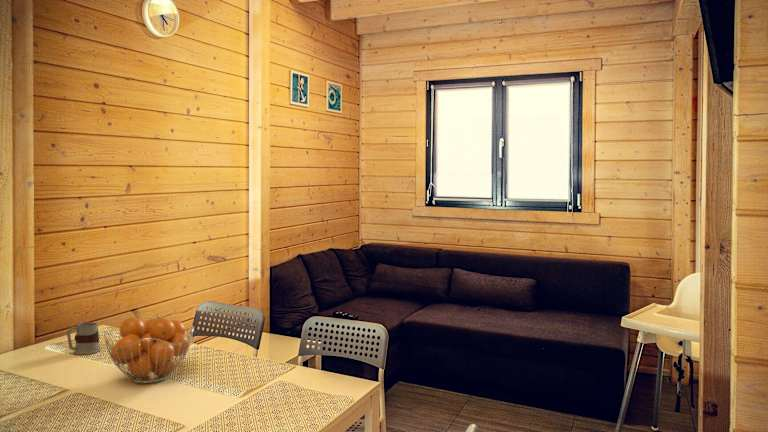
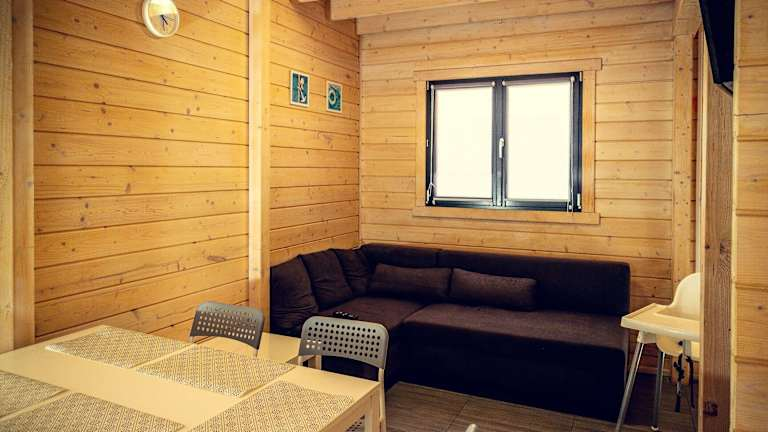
- fruit basket (150, 347)
- mug (83, 338)
